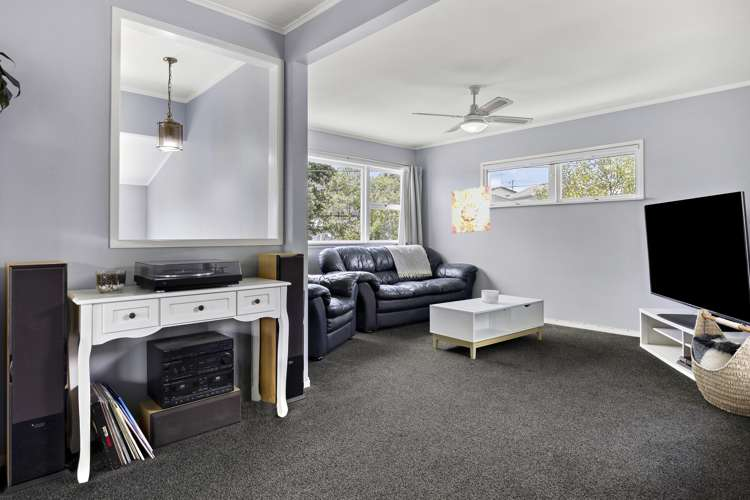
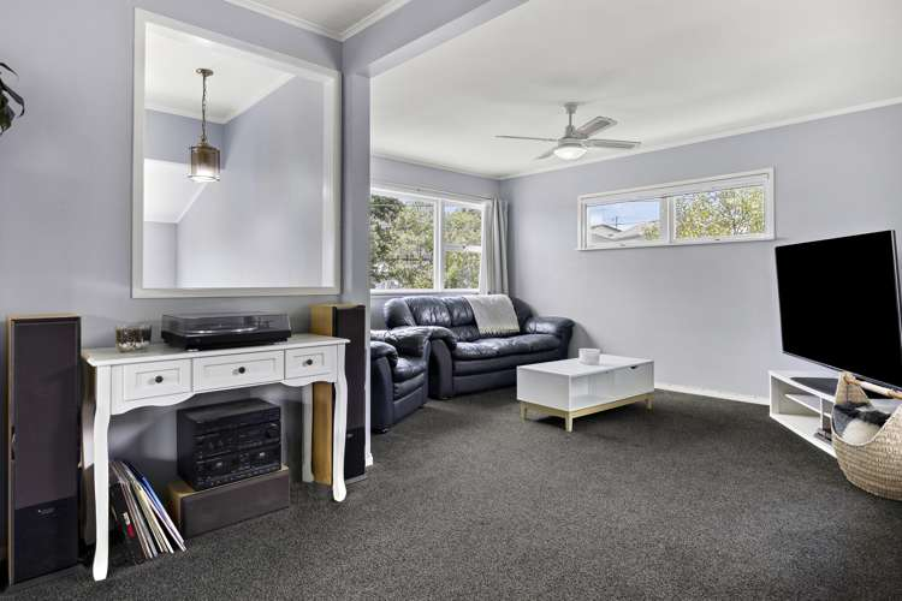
- wall art (470, 210)
